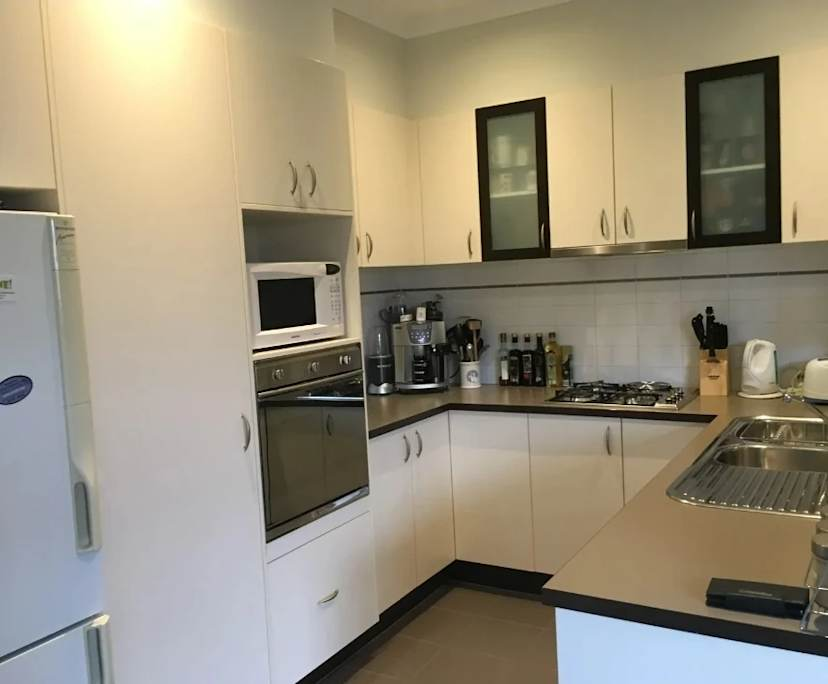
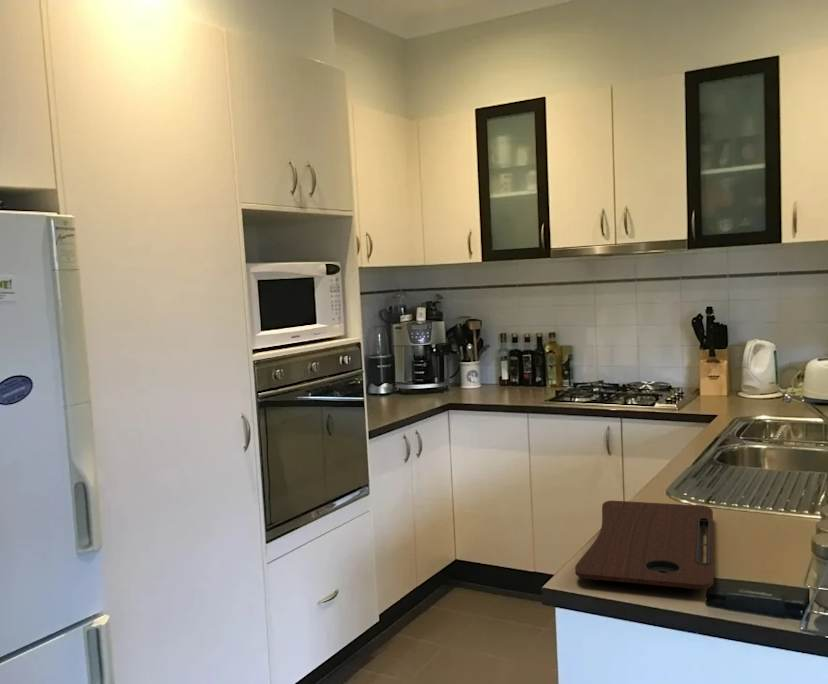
+ cutting board (650, 541)
